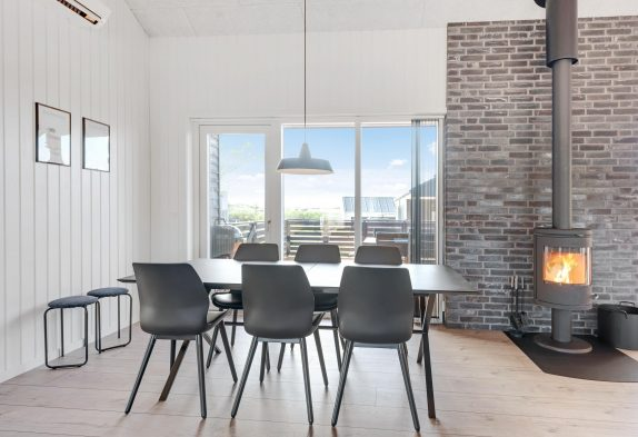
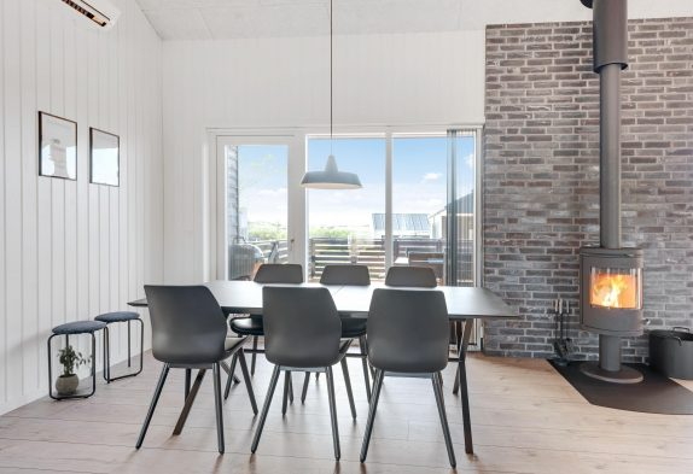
+ potted plant (71, 368)
